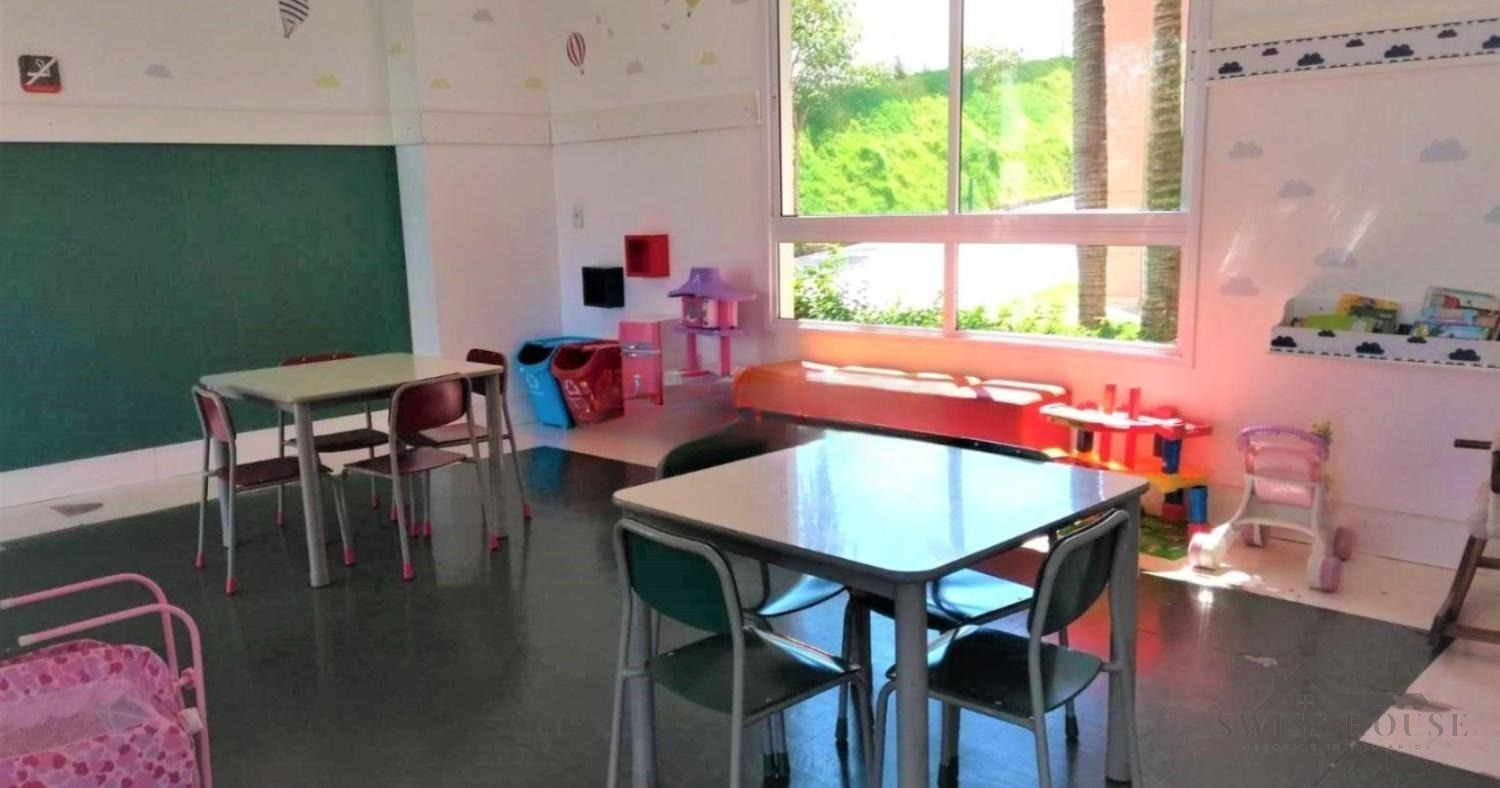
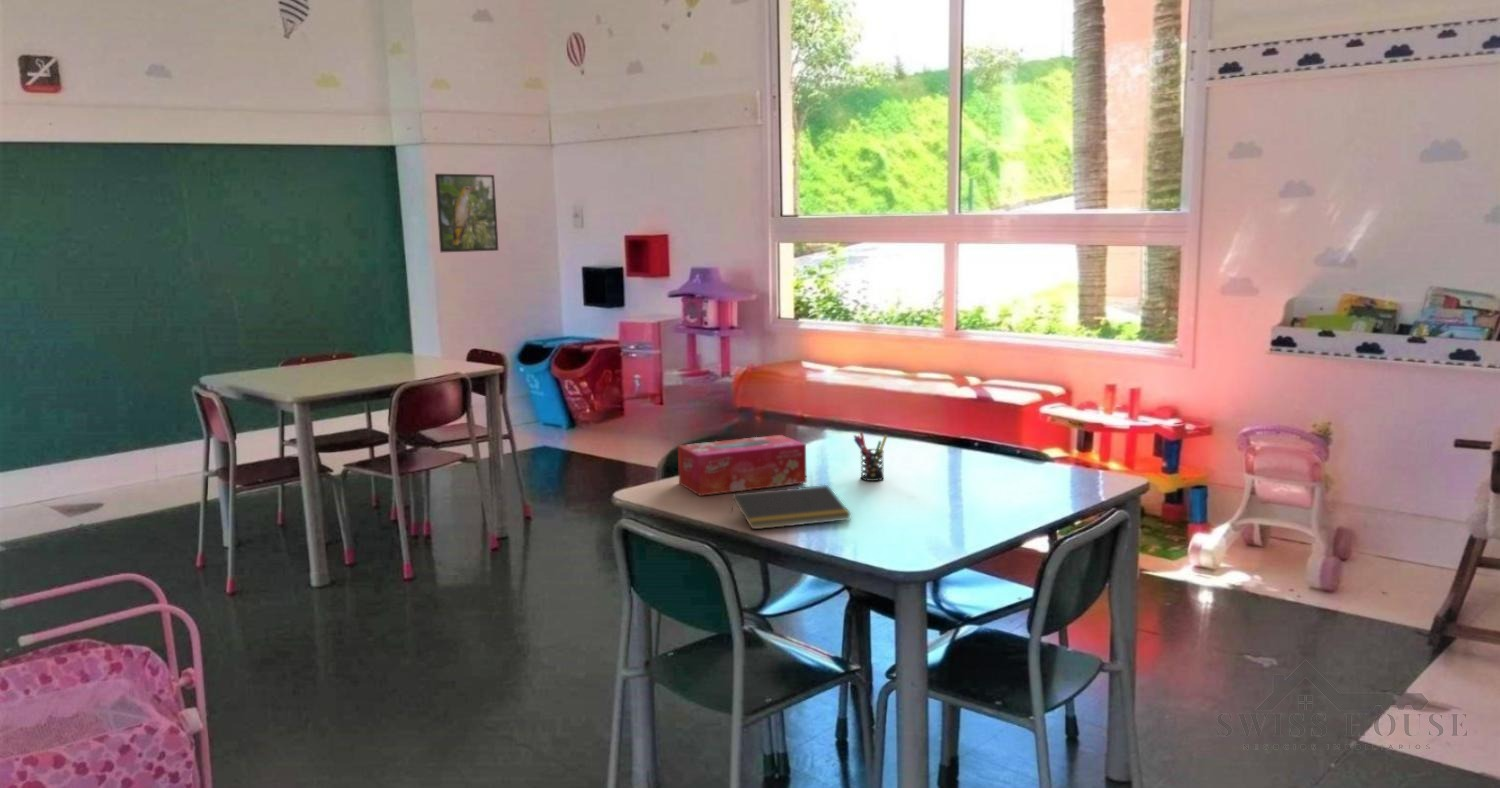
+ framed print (467, 213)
+ pen holder (872, 455)
+ notepad (791, 506)
+ tissue box (741, 464)
